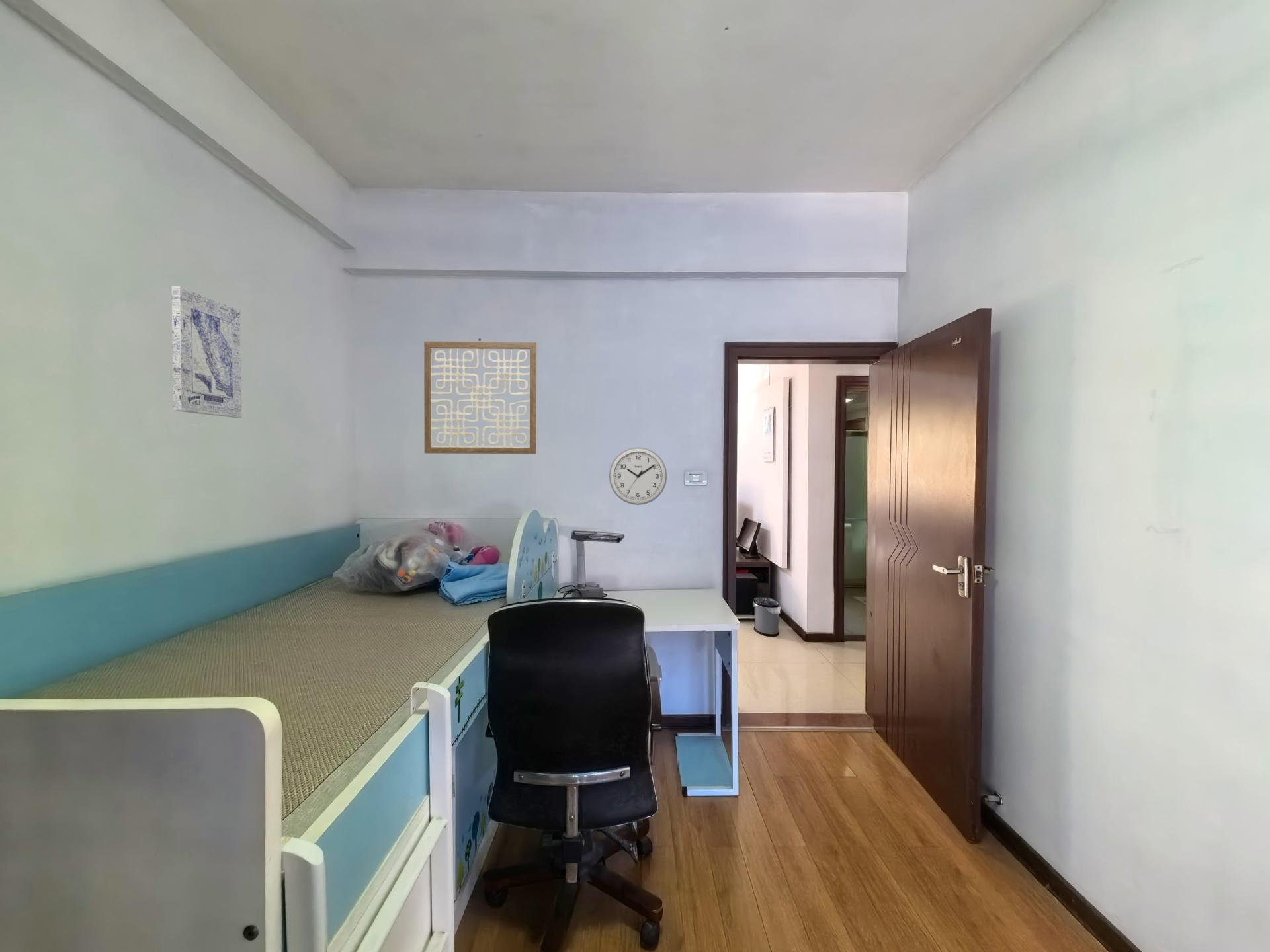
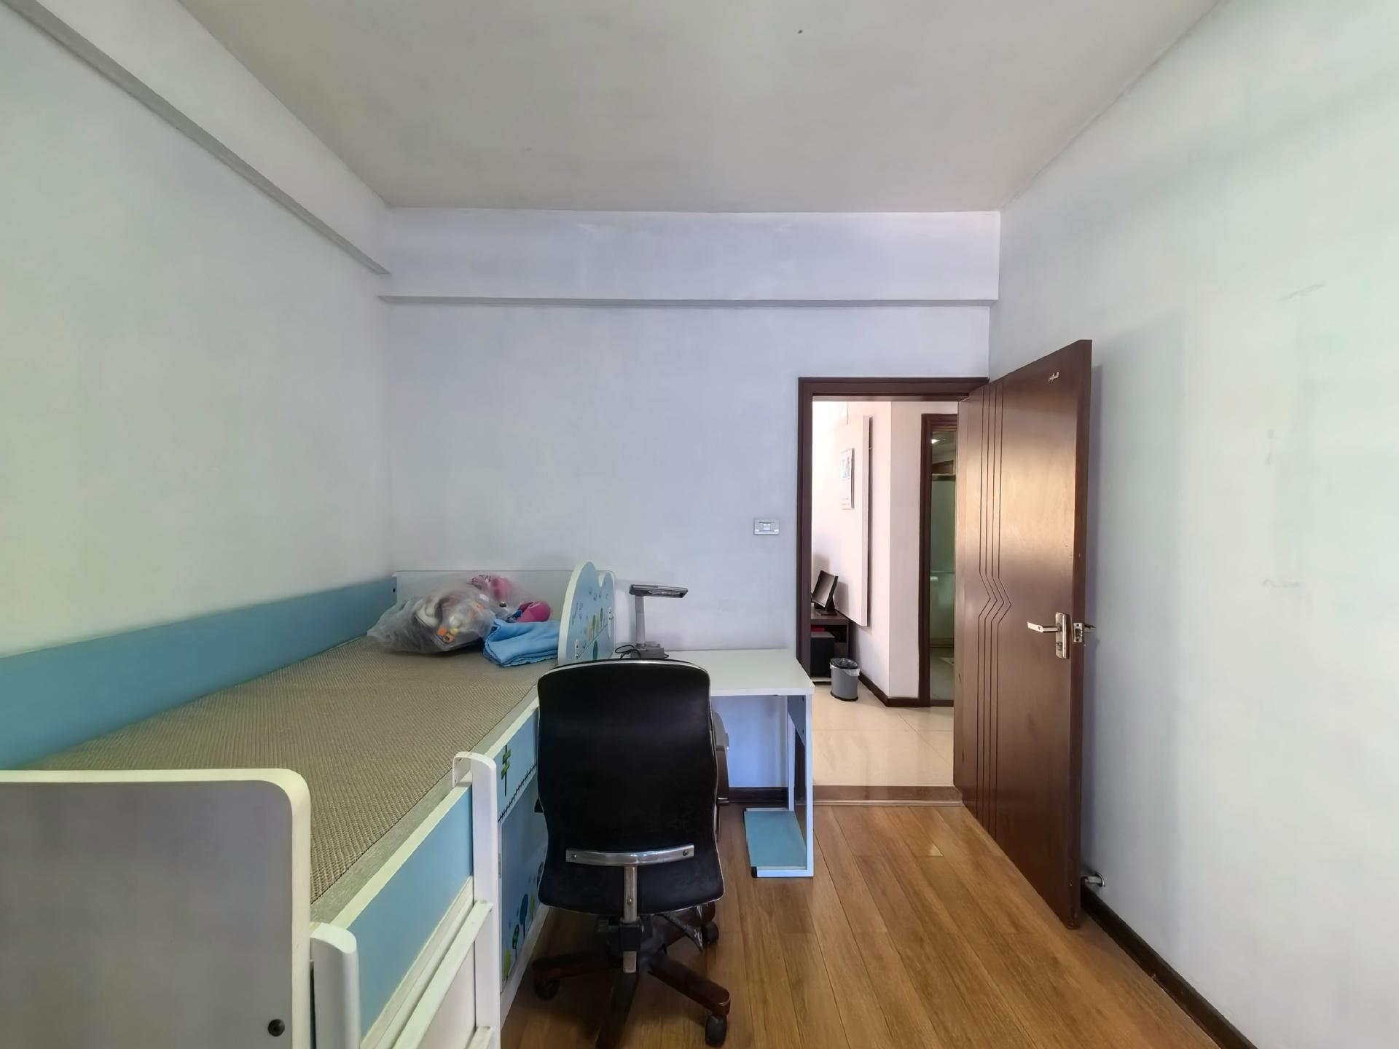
- wall art (480, 395)
- wall clock (638, 476)
- wall art (209, 356)
